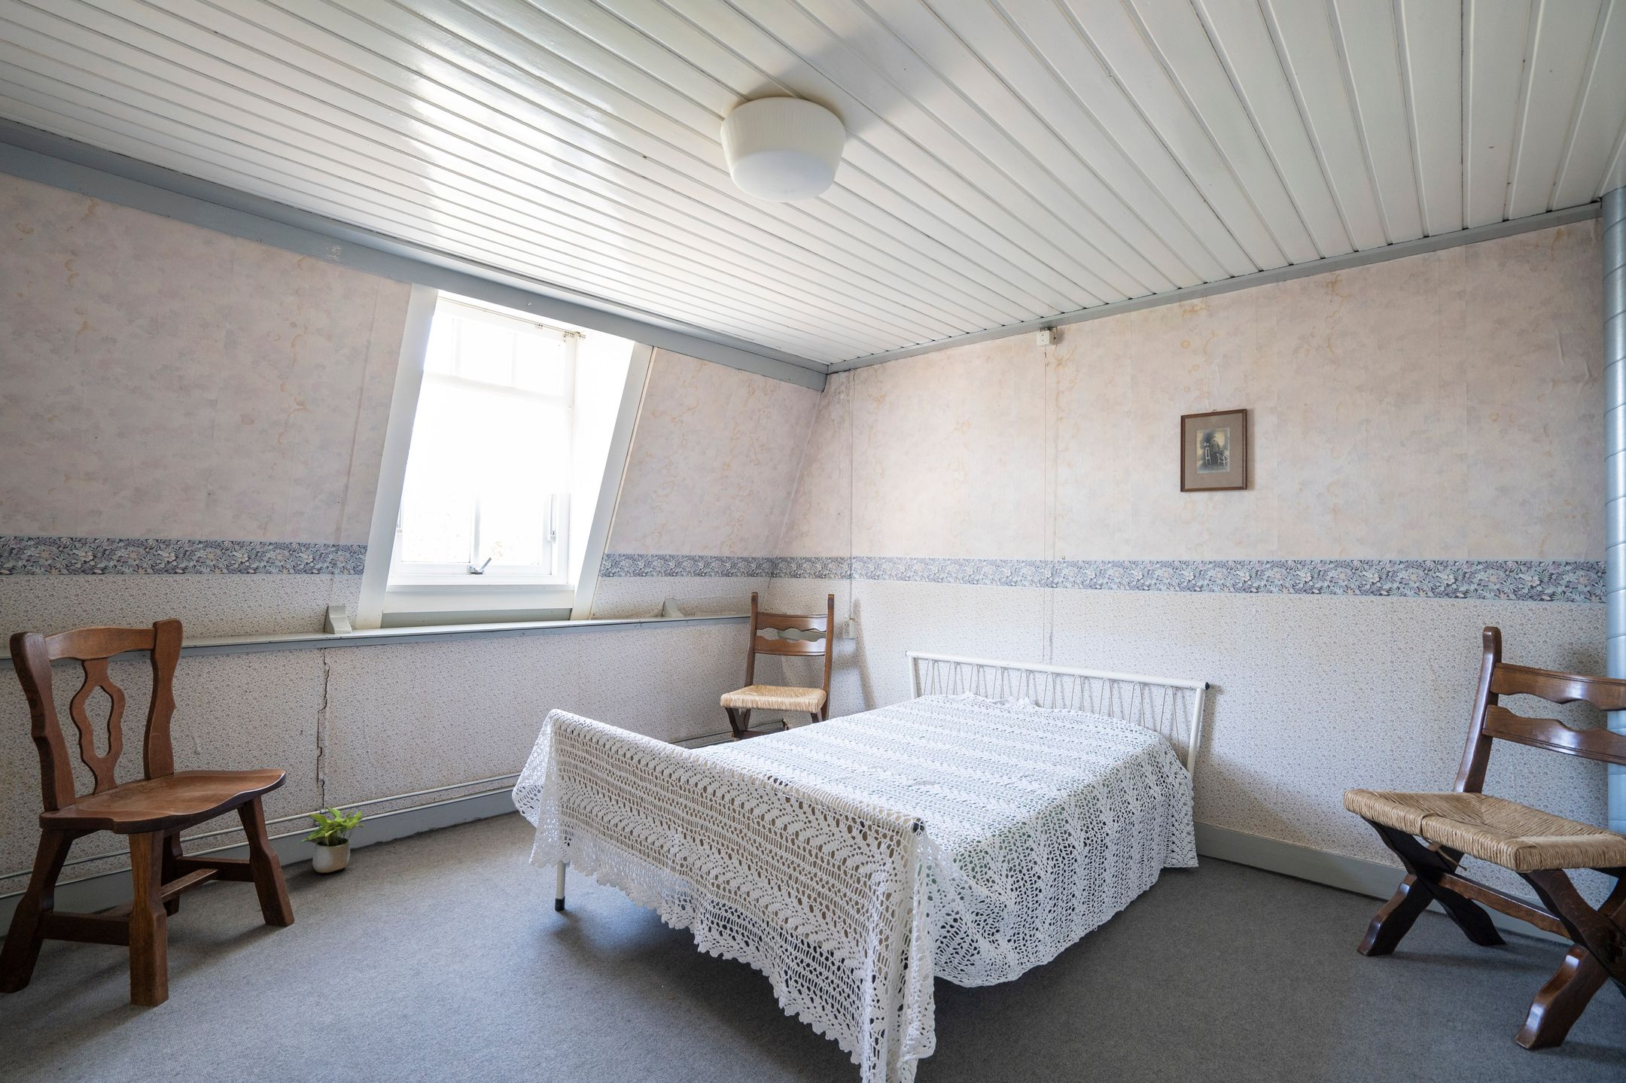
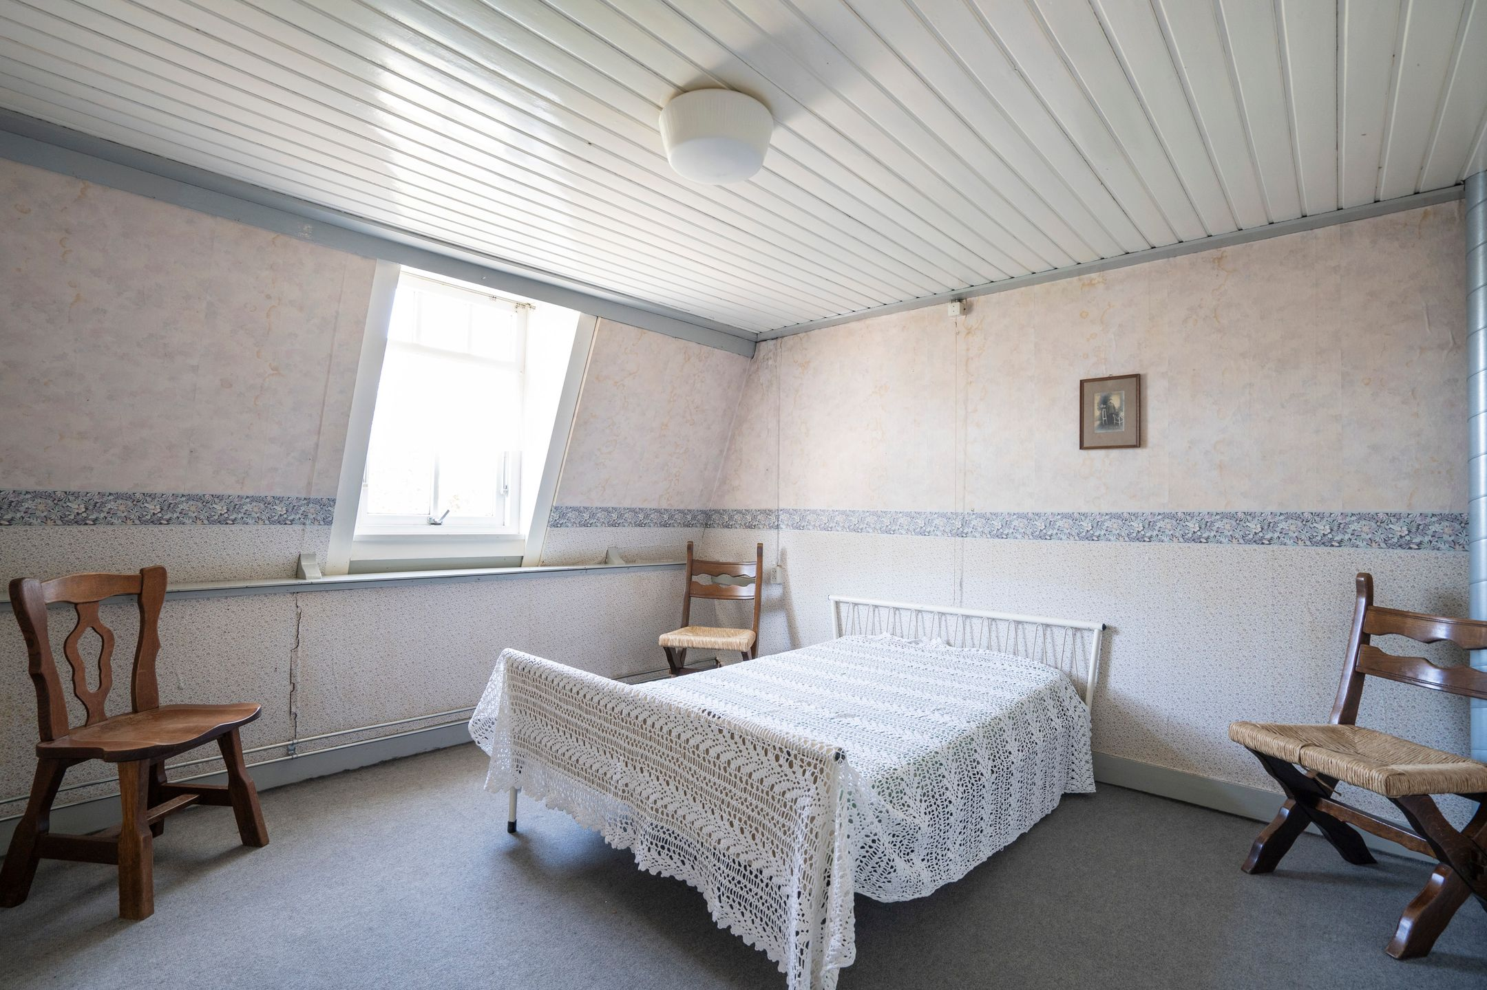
- potted plant (330, 838)
